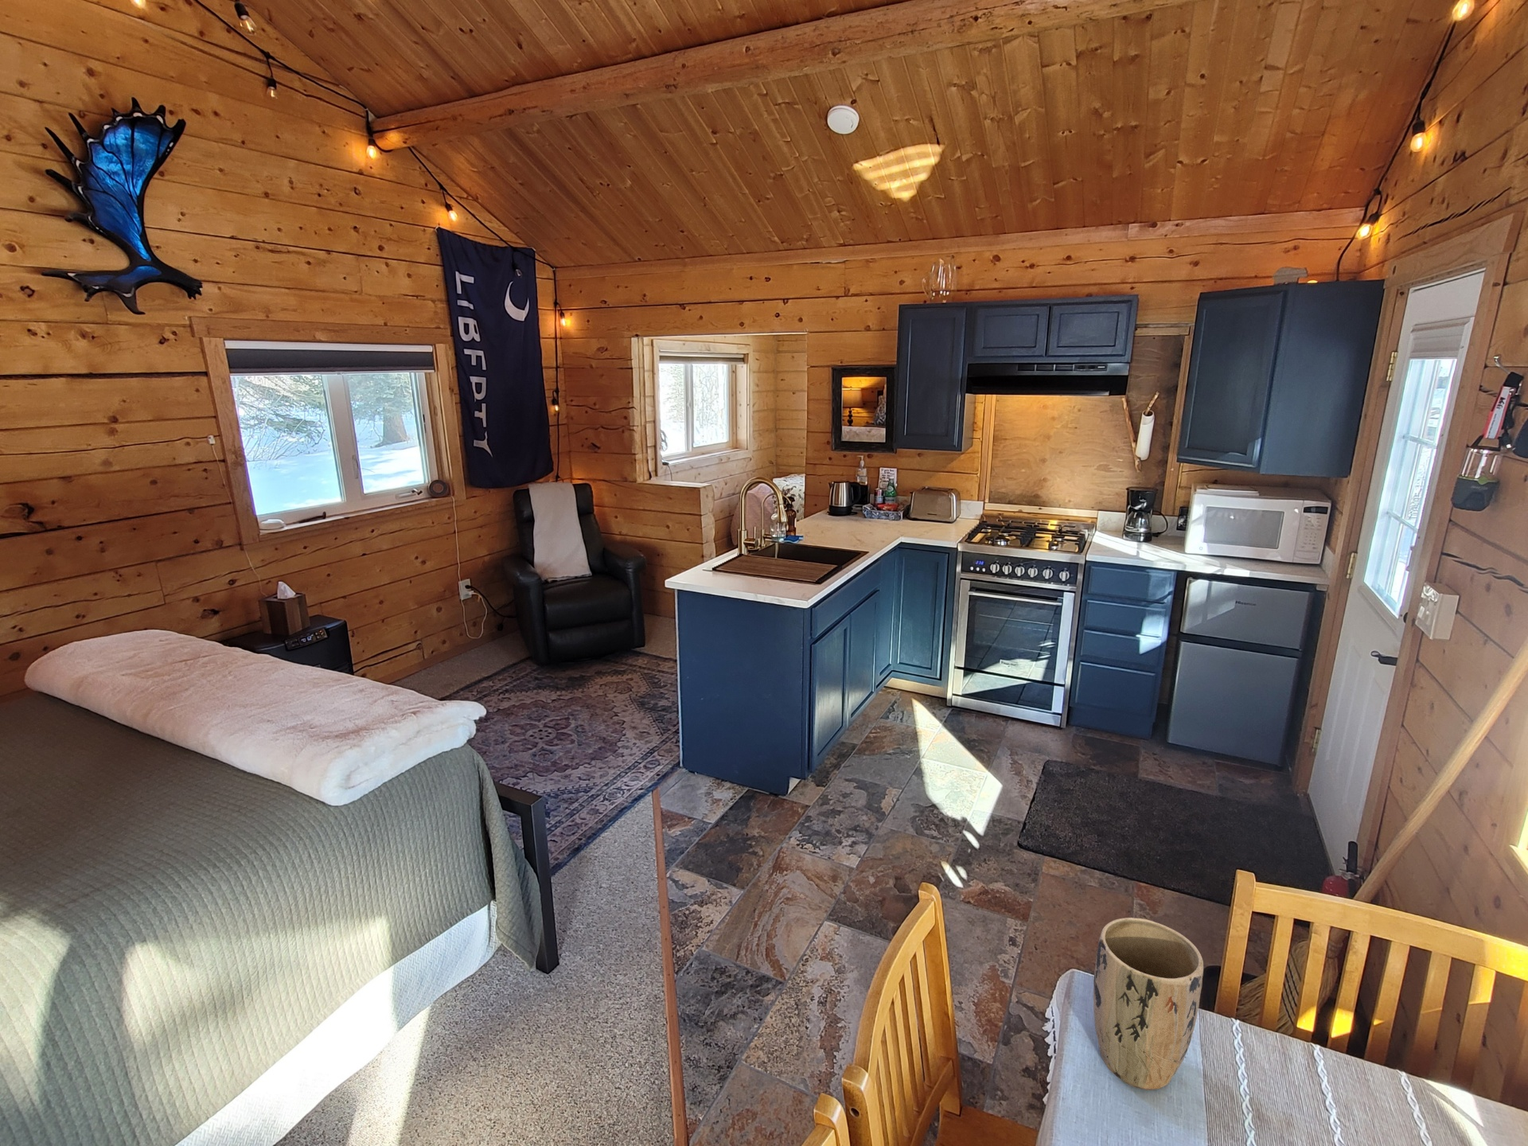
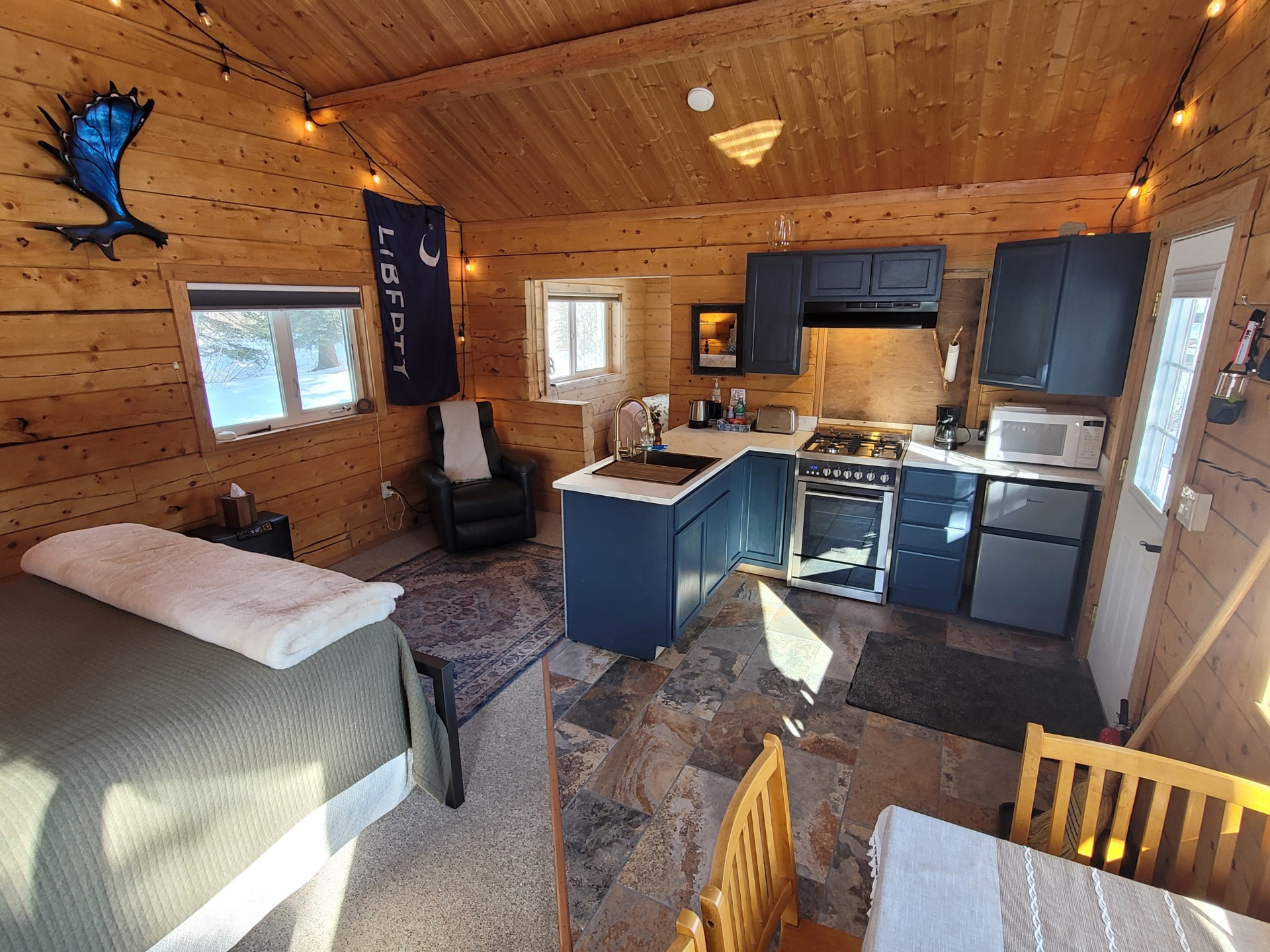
- plant pot (1142, 1005)
